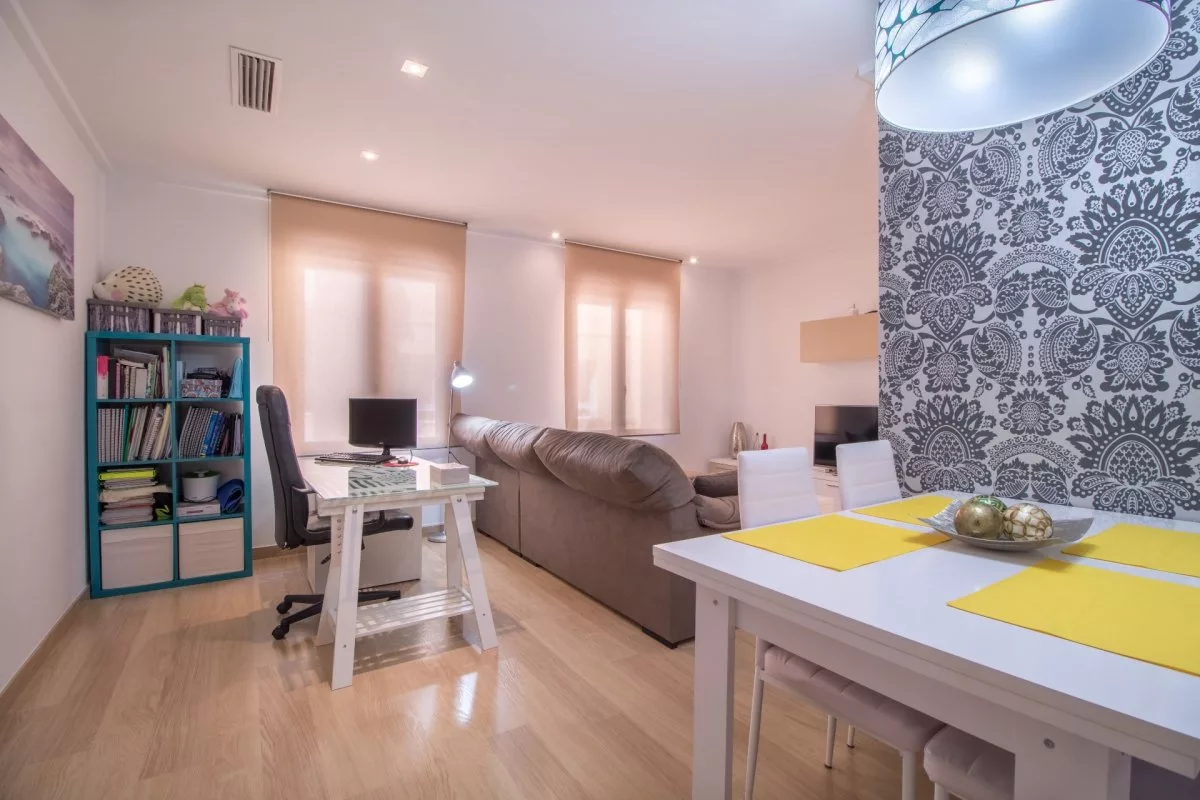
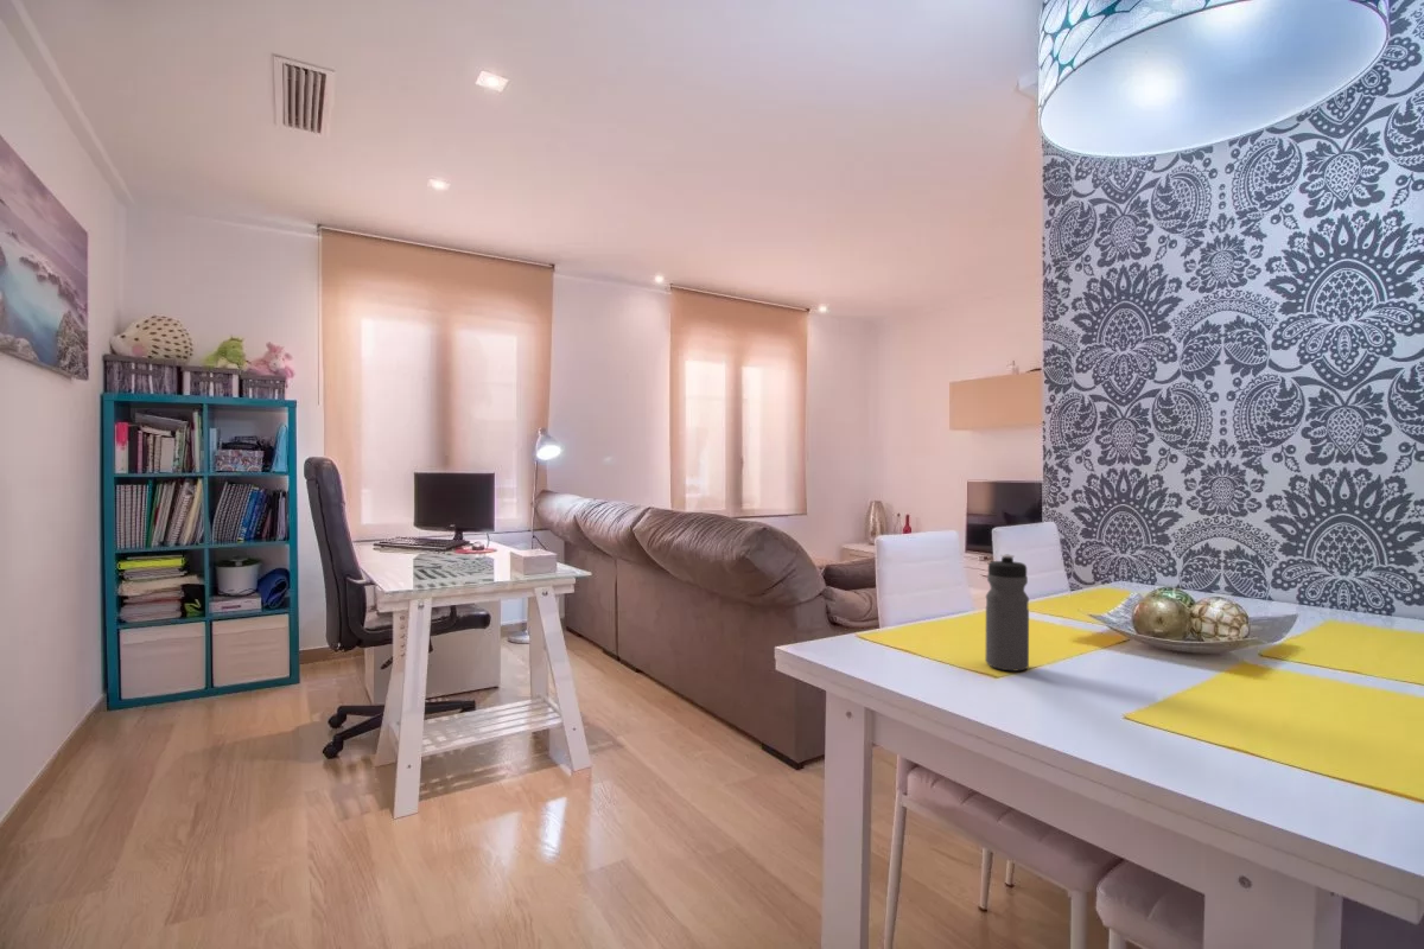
+ water bottle (1006, 610)
